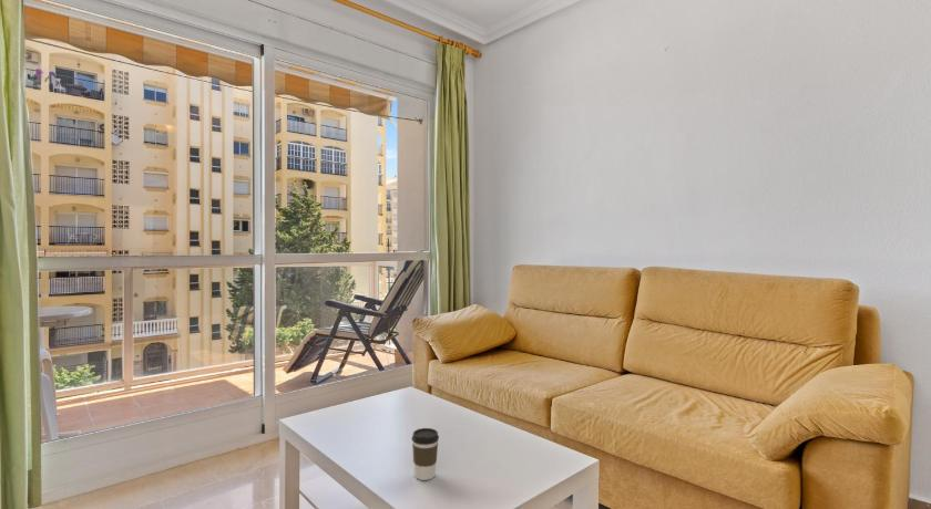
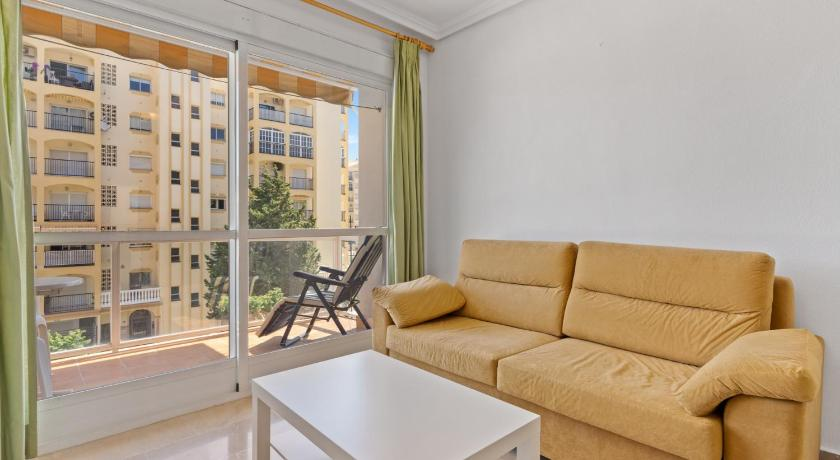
- coffee cup (424, 454)
